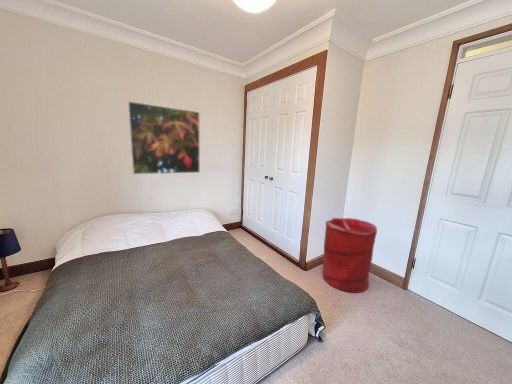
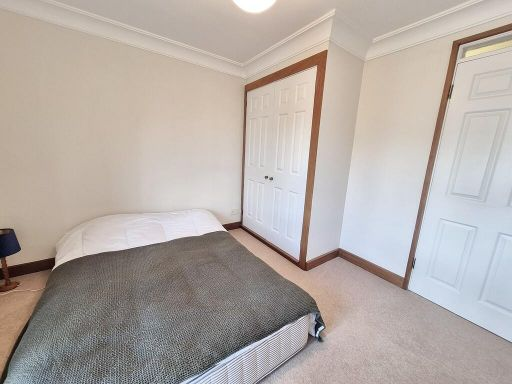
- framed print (167, 141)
- laundry hamper (346, 250)
